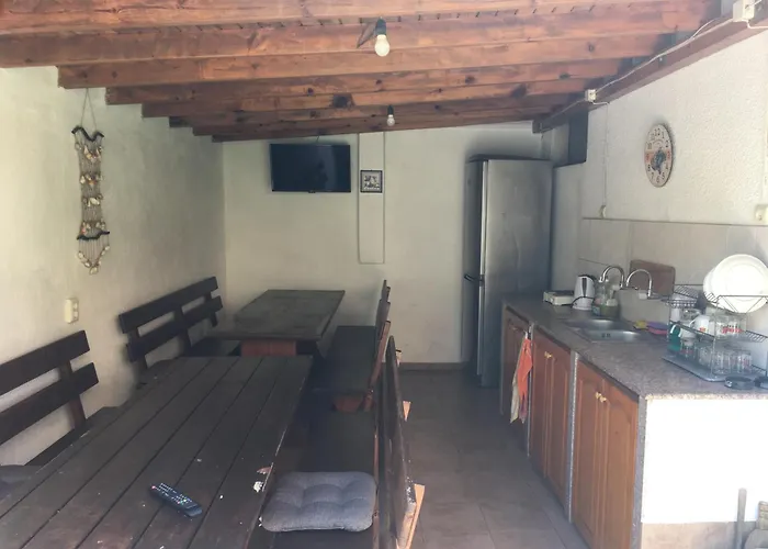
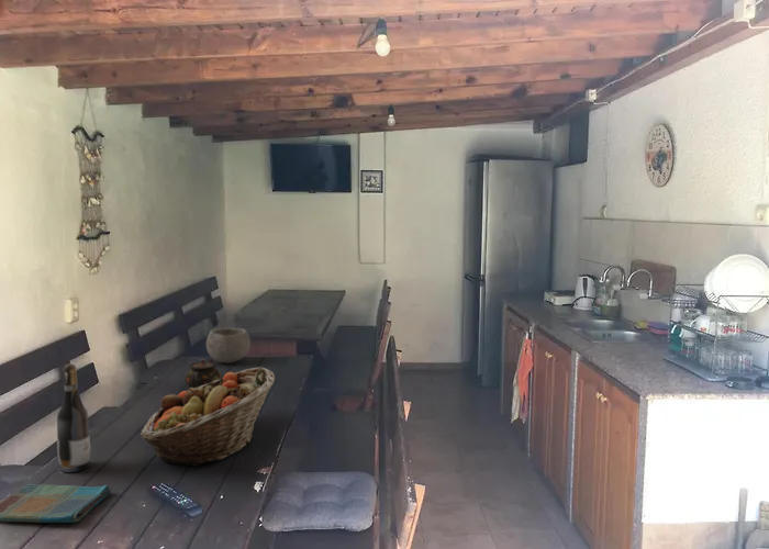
+ wine bottle (73, 416)
+ fruit basket (211, 411)
+ bowl (229, 346)
+ teapot (203, 372)
+ dish towel (49, 501)
